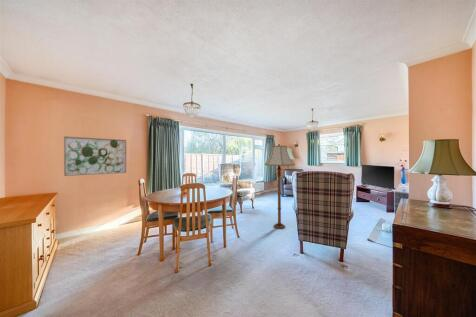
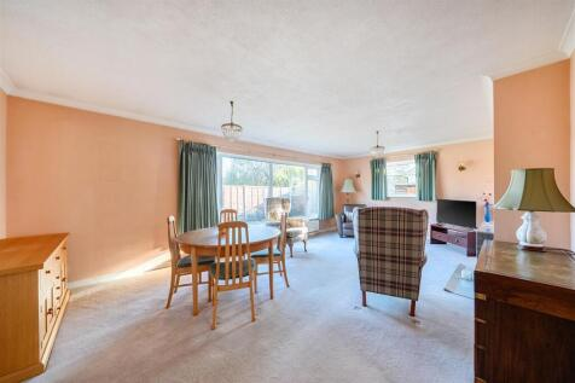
- floor lamp (279, 185)
- wall art (98, 156)
